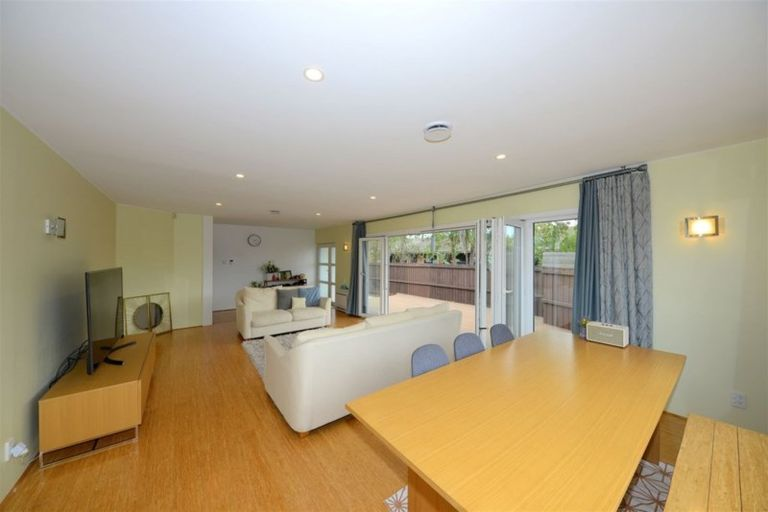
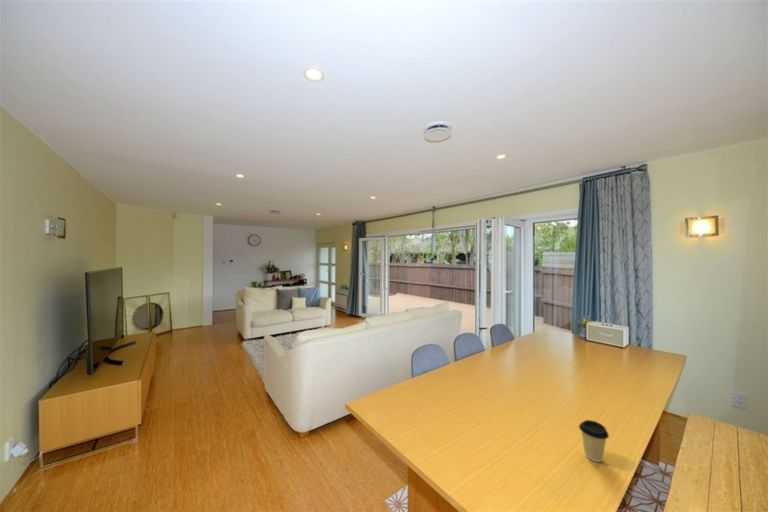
+ coffee cup (593, 441)
